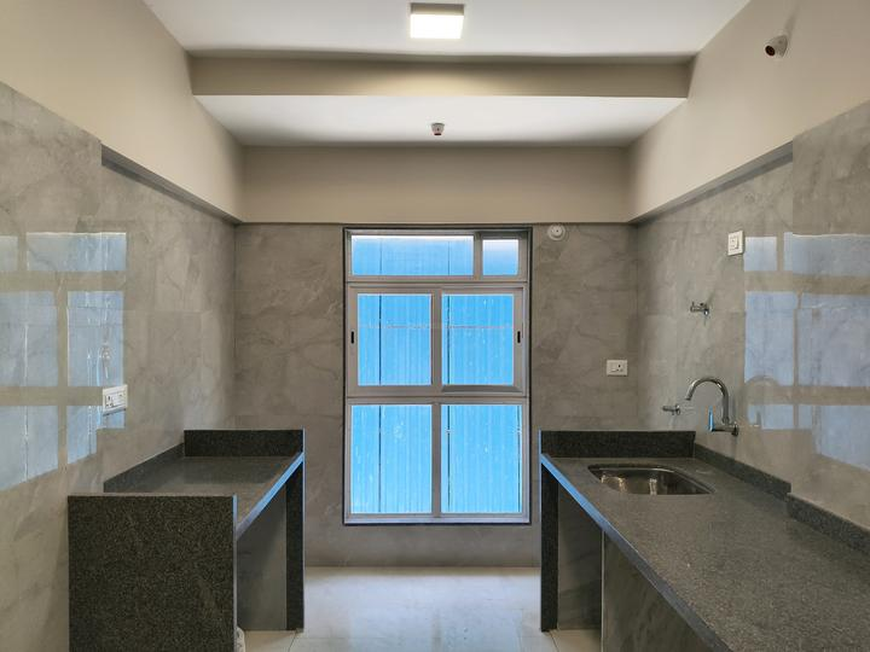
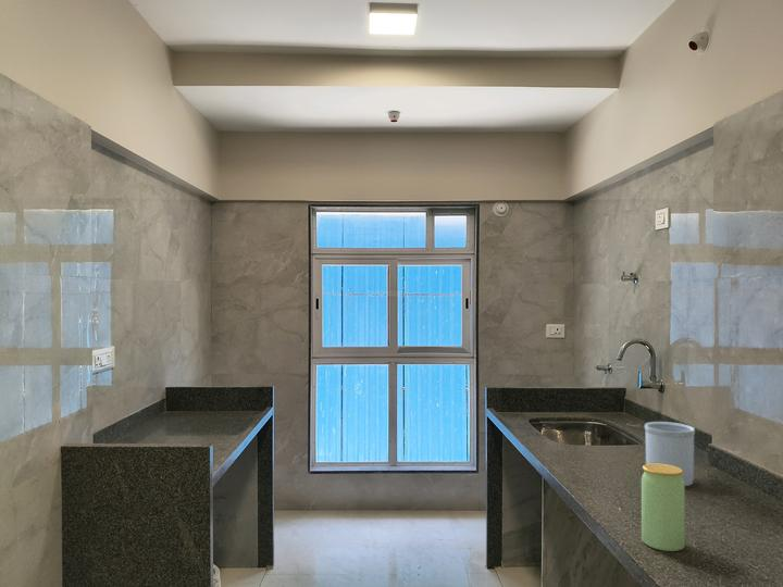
+ jar (662, 505)
+ utensil holder (669, 452)
